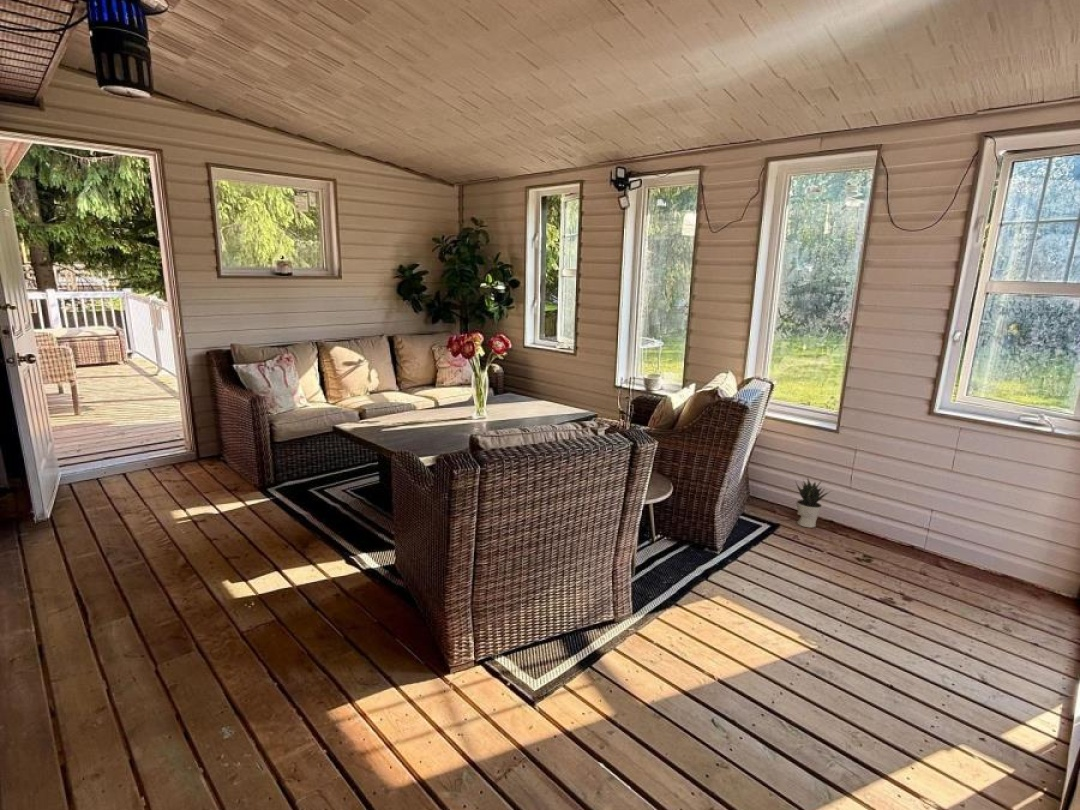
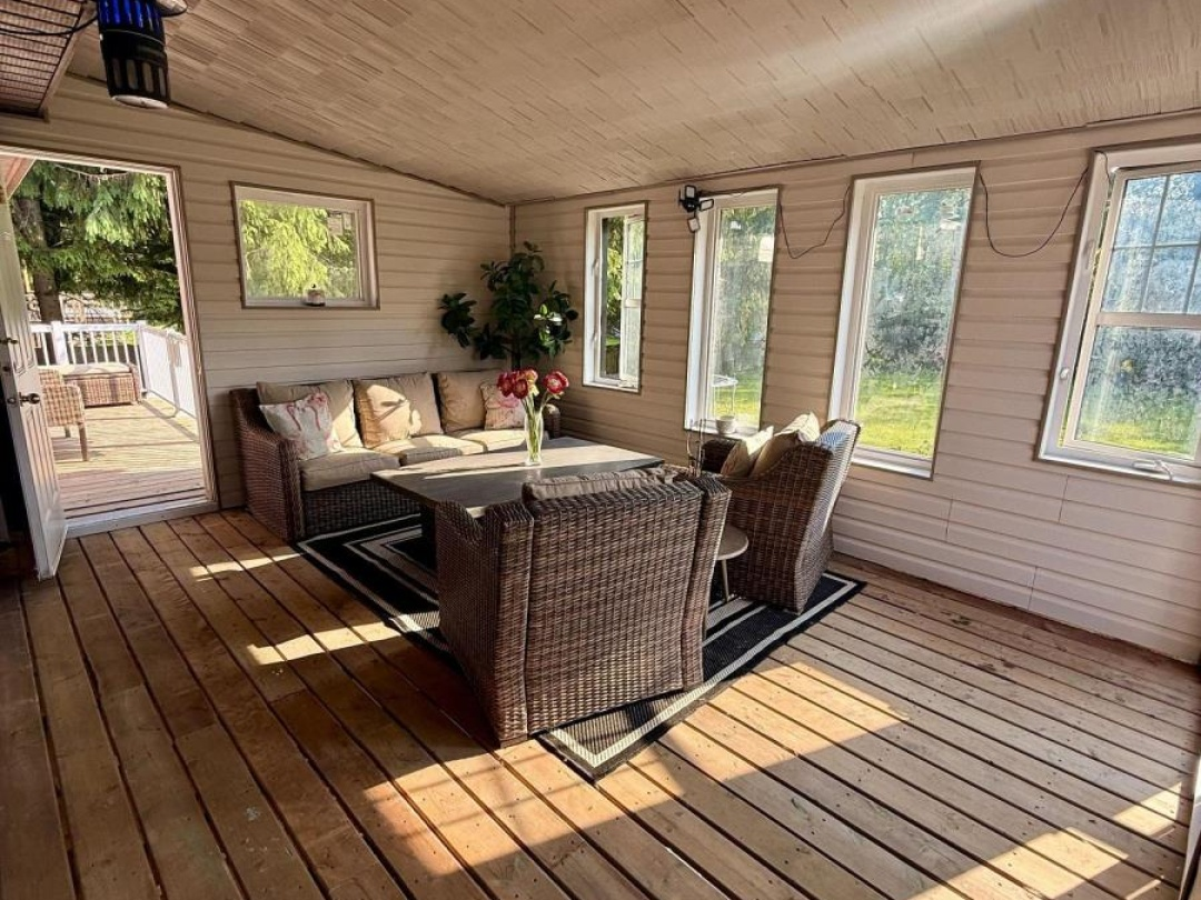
- potted plant (807, 500)
